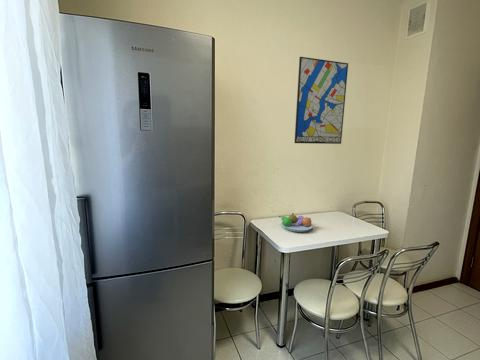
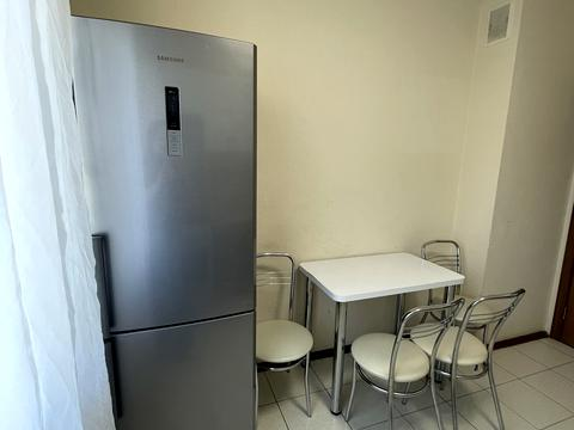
- fruit bowl (295, 221)
- wall art (321, 102)
